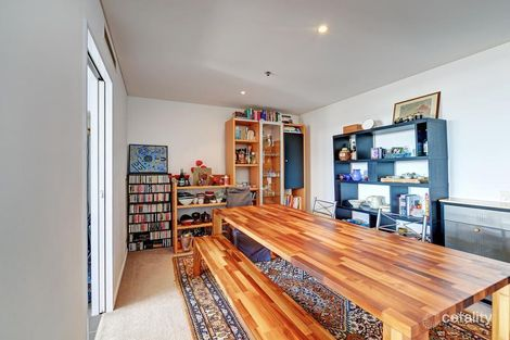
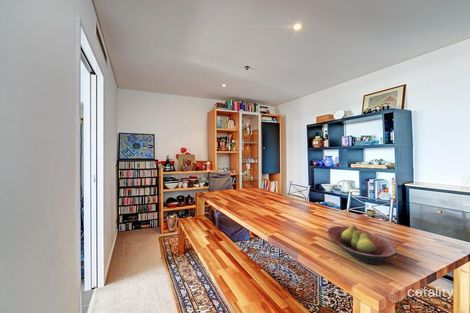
+ fruit bowl (357, 239)
